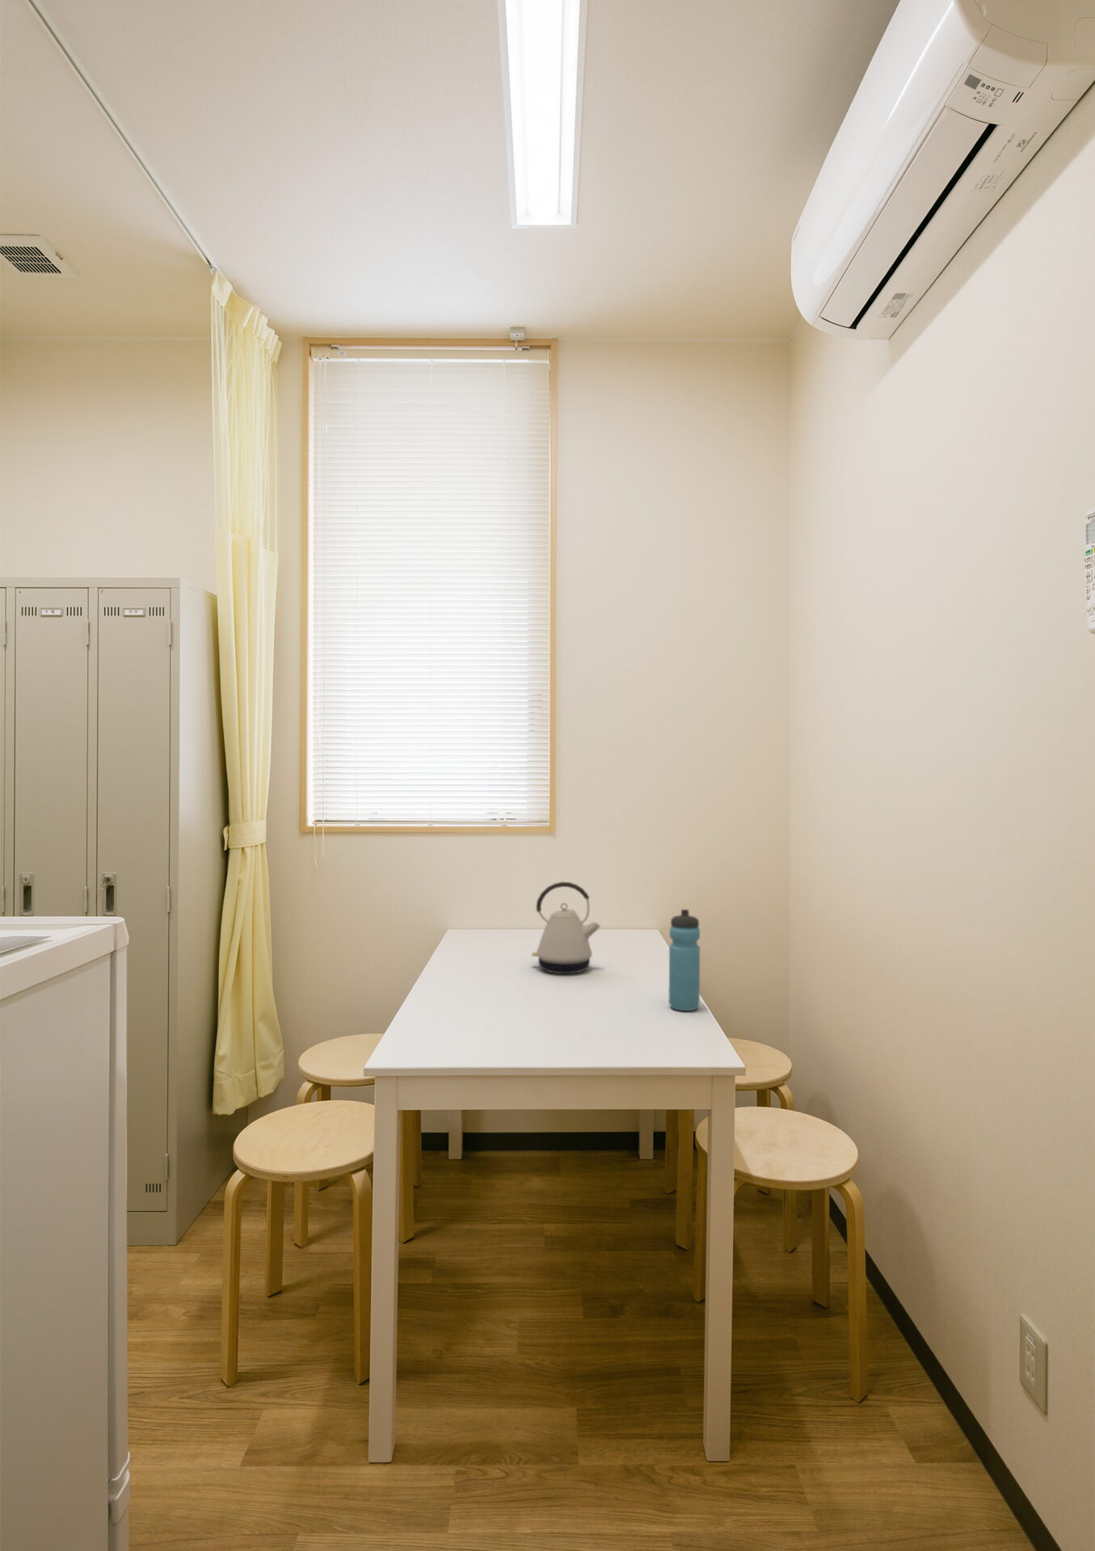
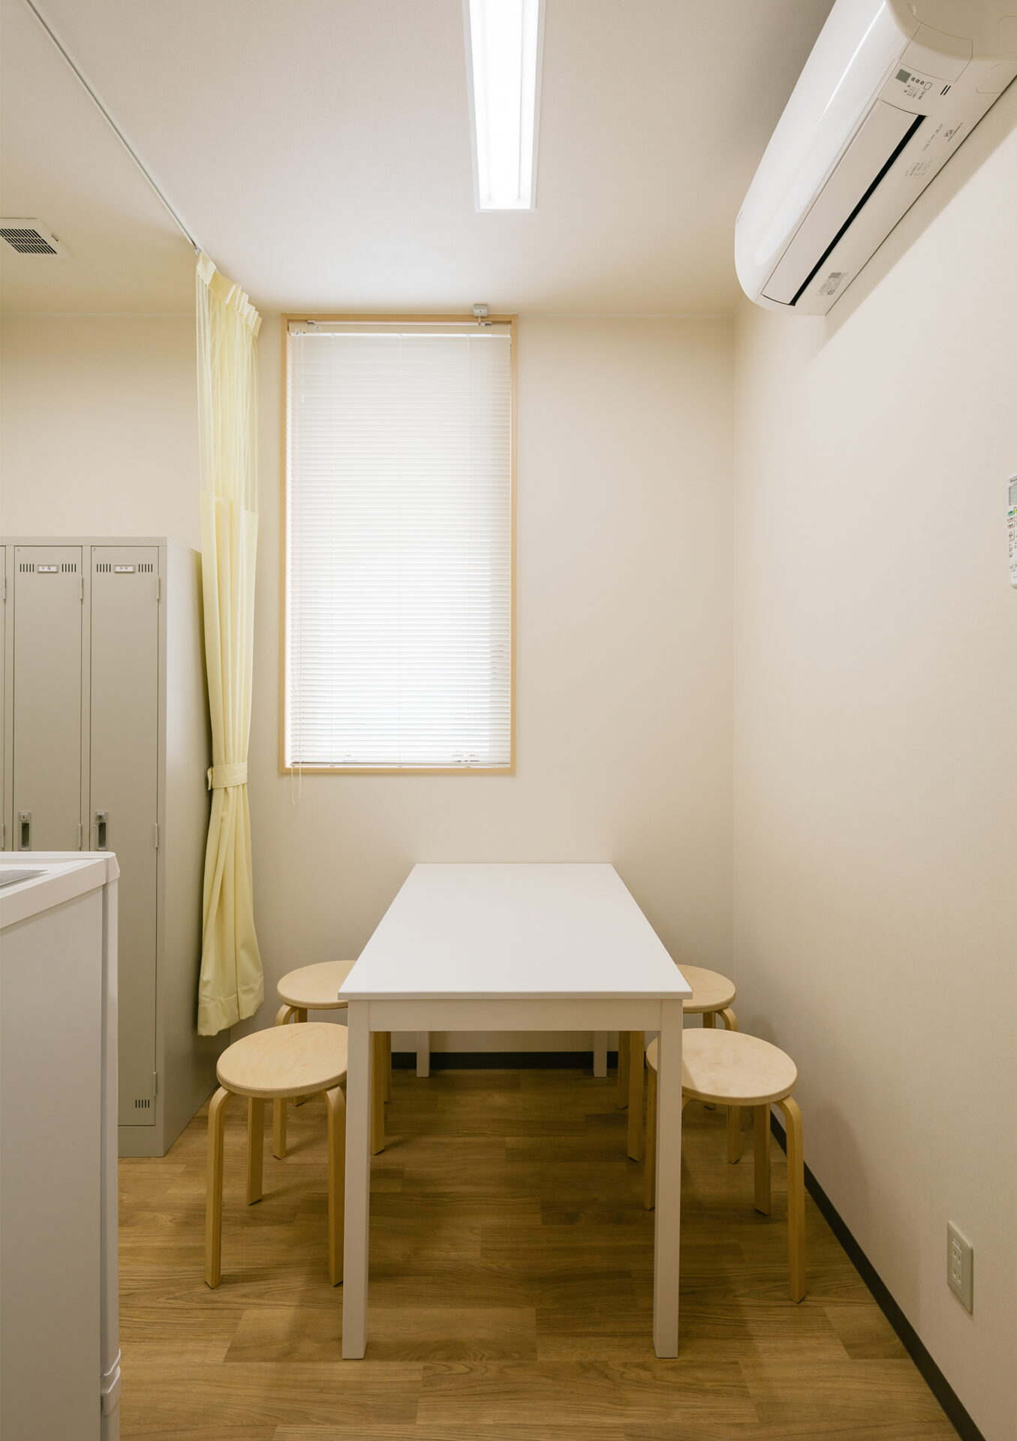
- kettle (565, 925)
- water bottle (685, 959)
